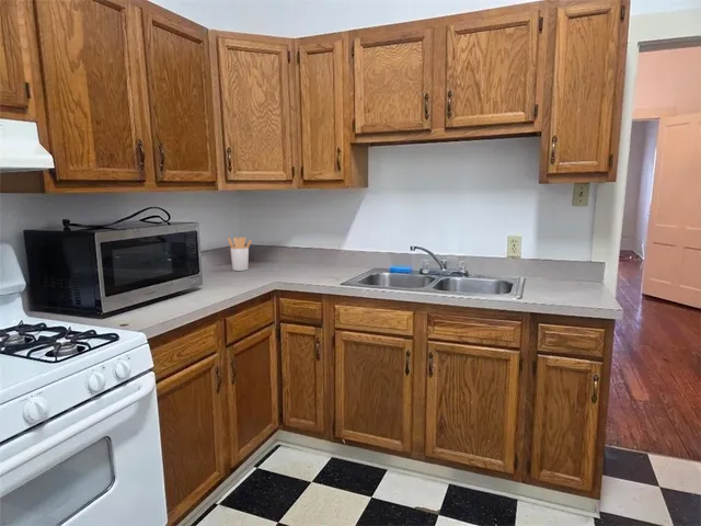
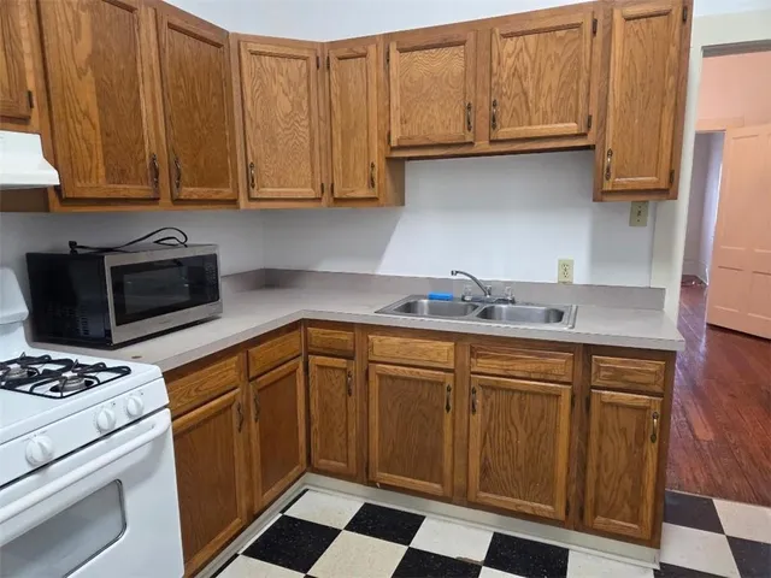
- utensil holder (239, 252)
